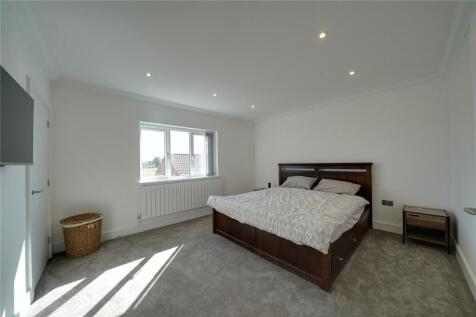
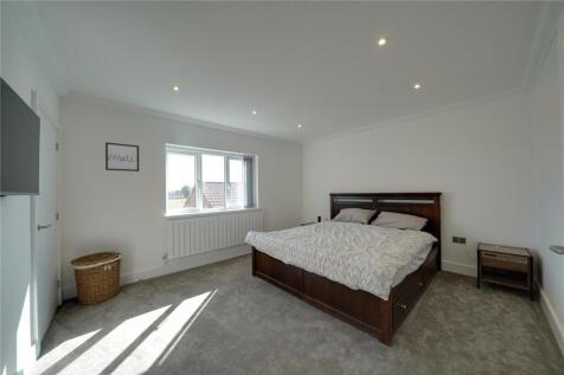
+ wall art (122, 157)
